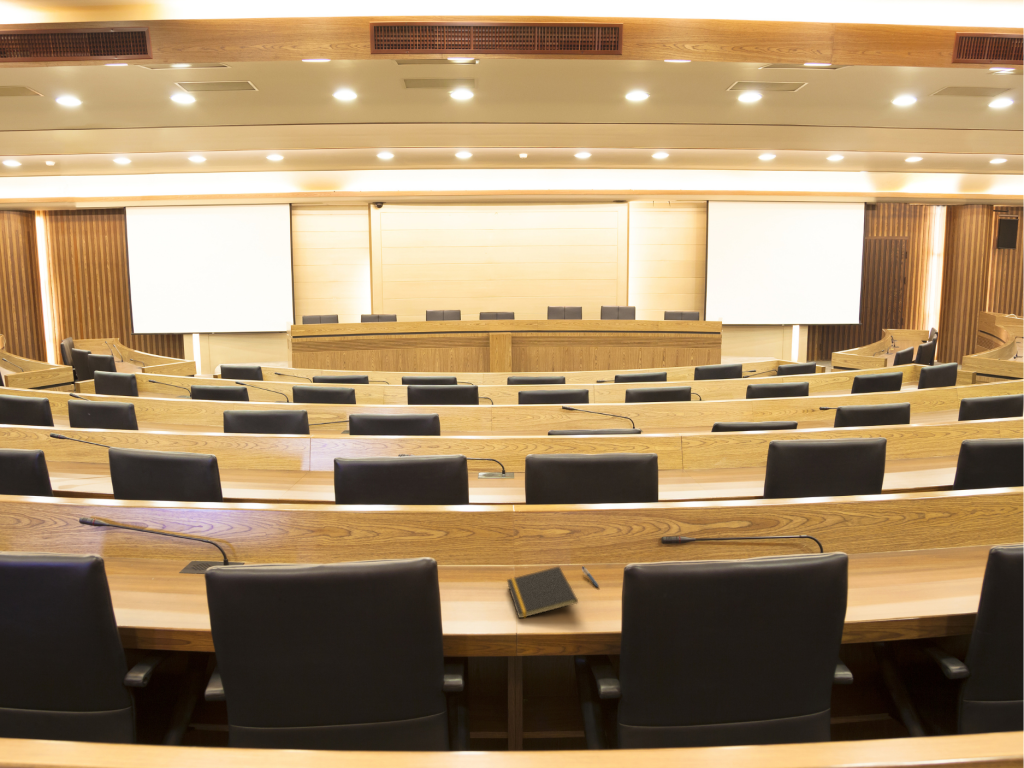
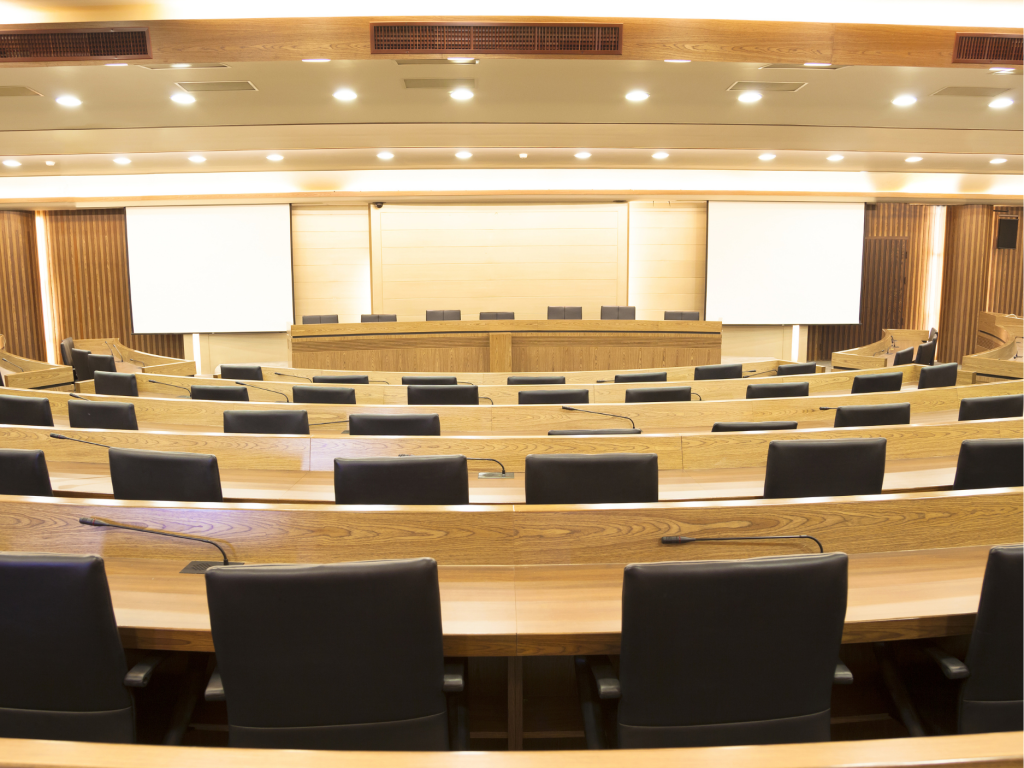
- pen (589, 576)
- notepad (540, 590)
